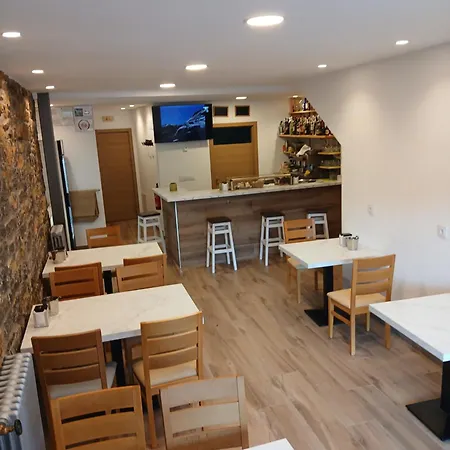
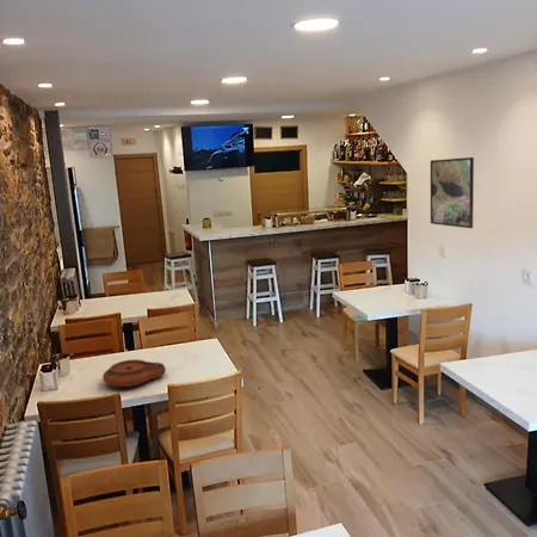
+ plate (131, 374)
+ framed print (450, 192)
